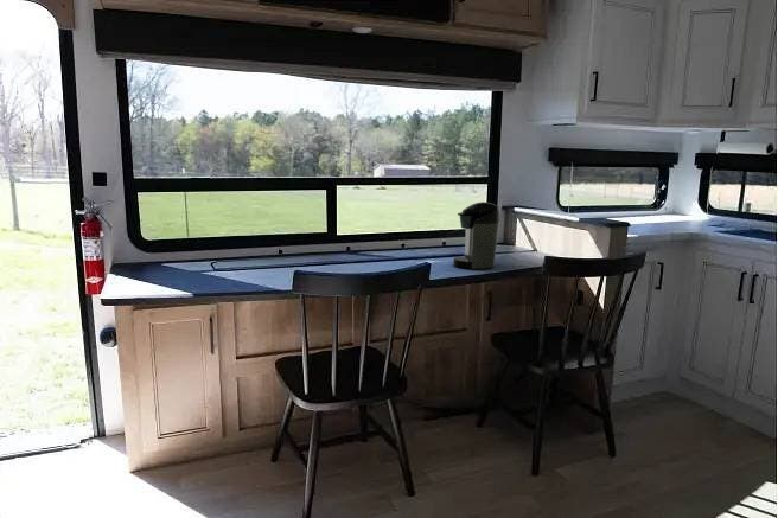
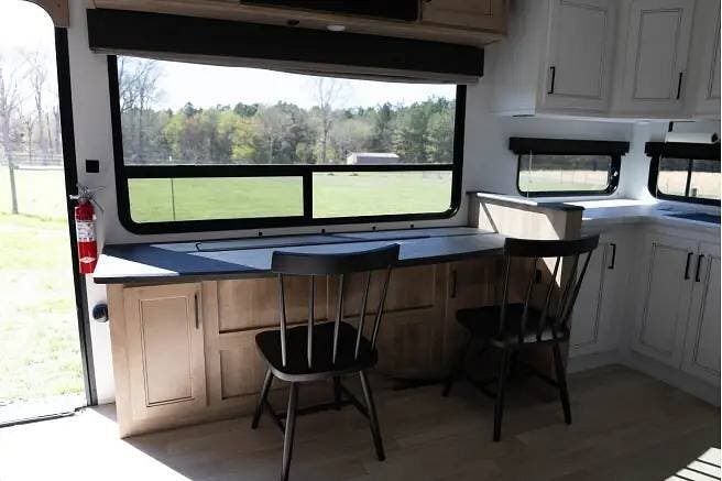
- coffee maker (476, 232)
